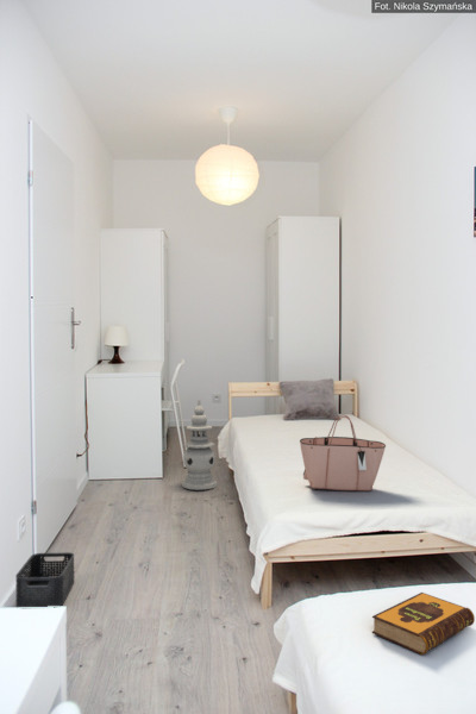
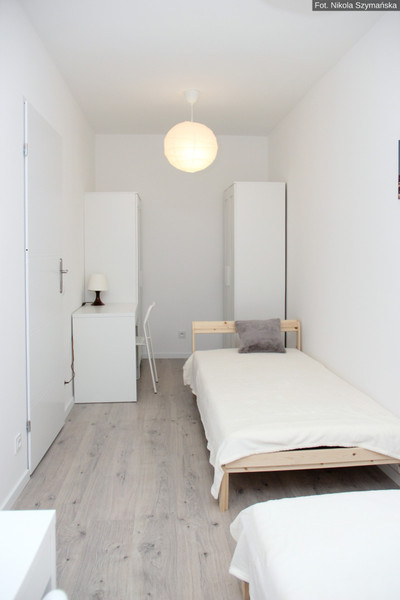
- hardback book (424, 621)
- storage bin (45, 578)
- tote bag (342, 451)
- lantern (199, 441)
